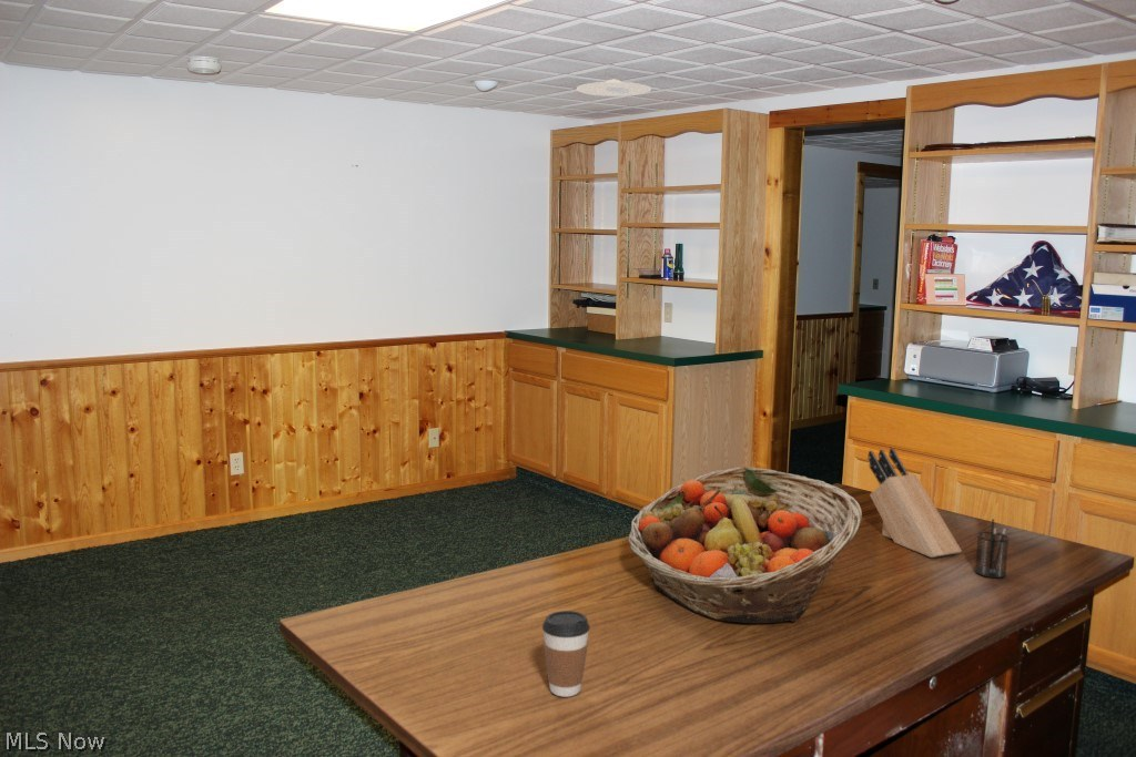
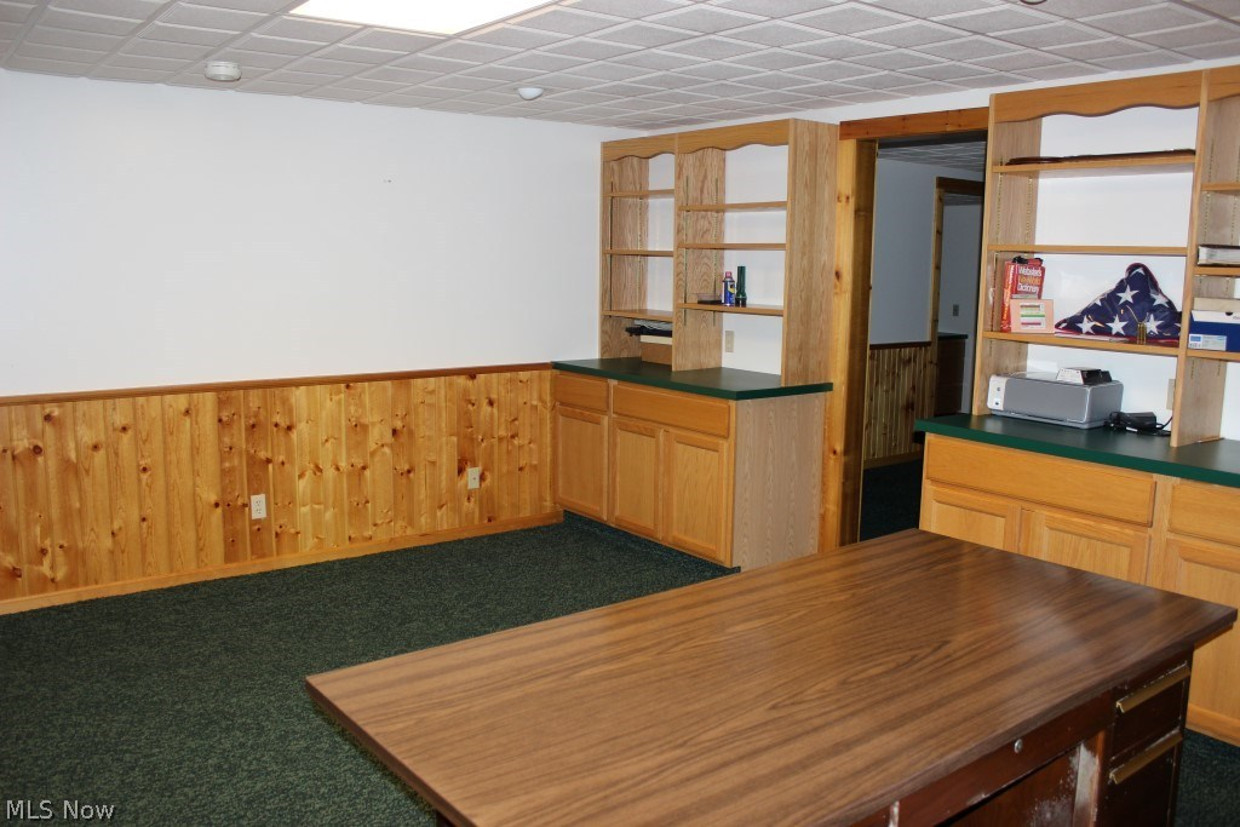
- coffee cup (565, 653)
- recessed light (613, 84)
- fruit basket (739, 539)
- pencil holder (992, 545)
- knife block (910, 499)
